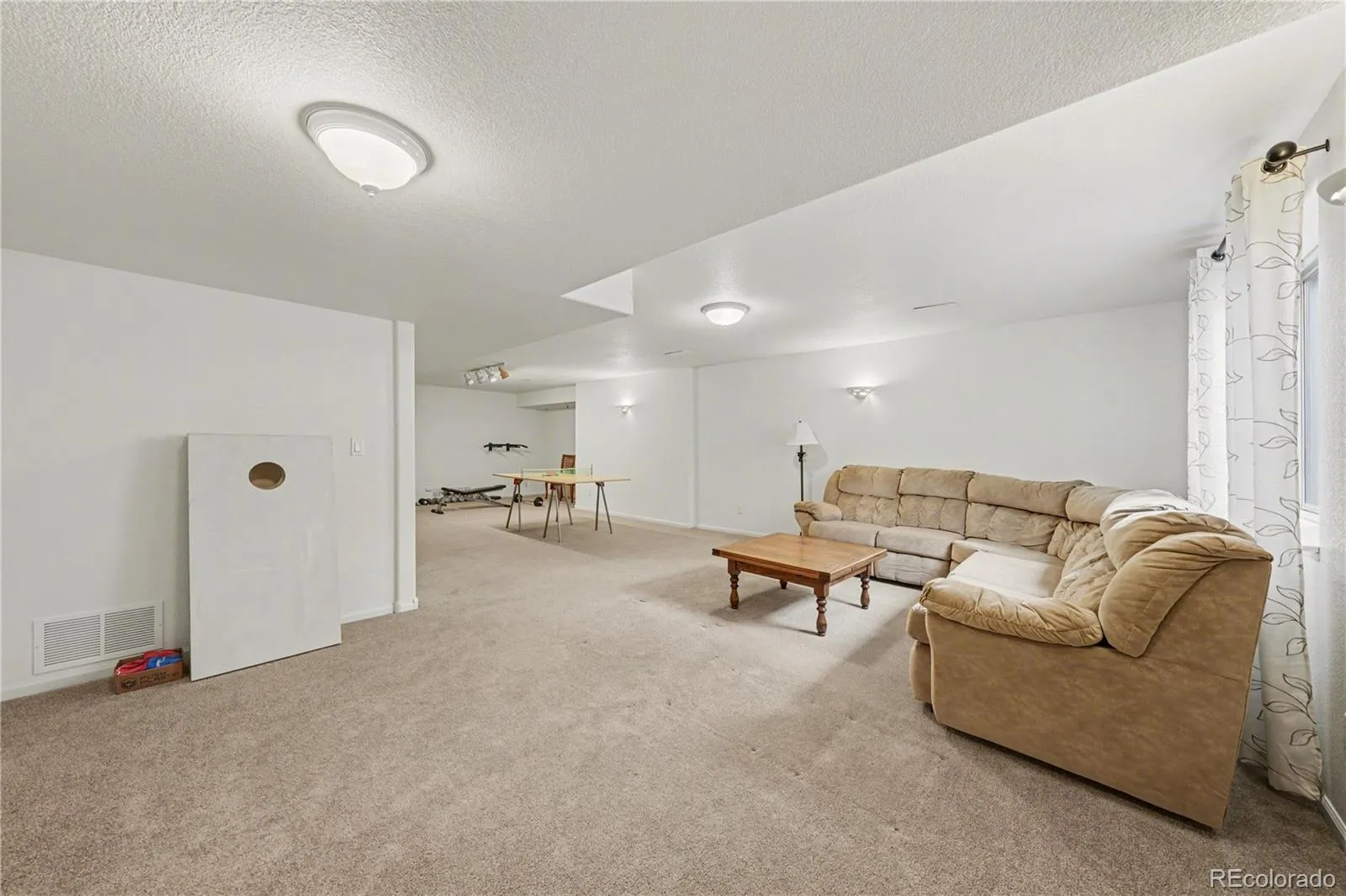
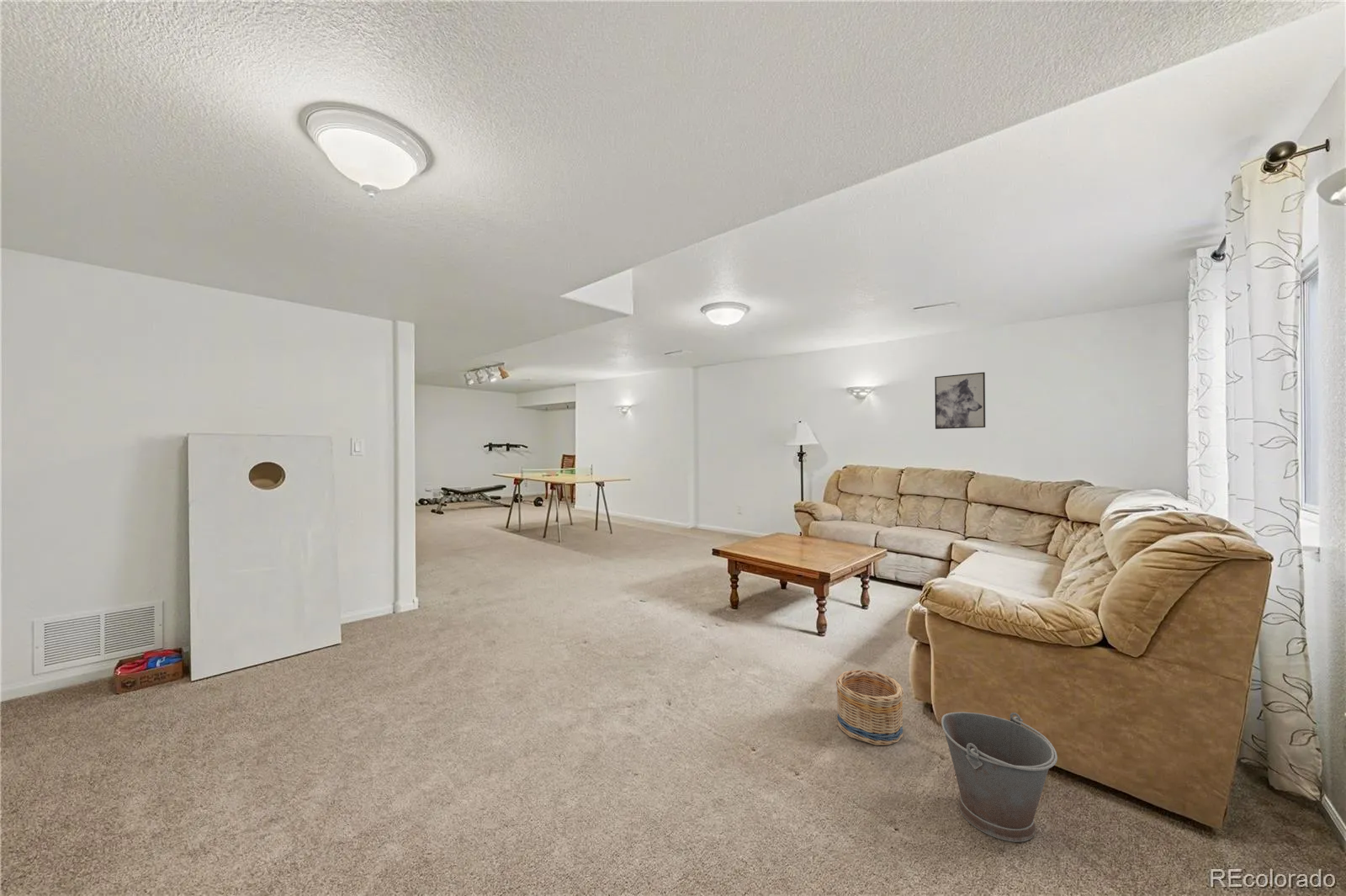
+ basket (869, 705)
+ bucket (993, 771)
+ wall art (959, 401)
